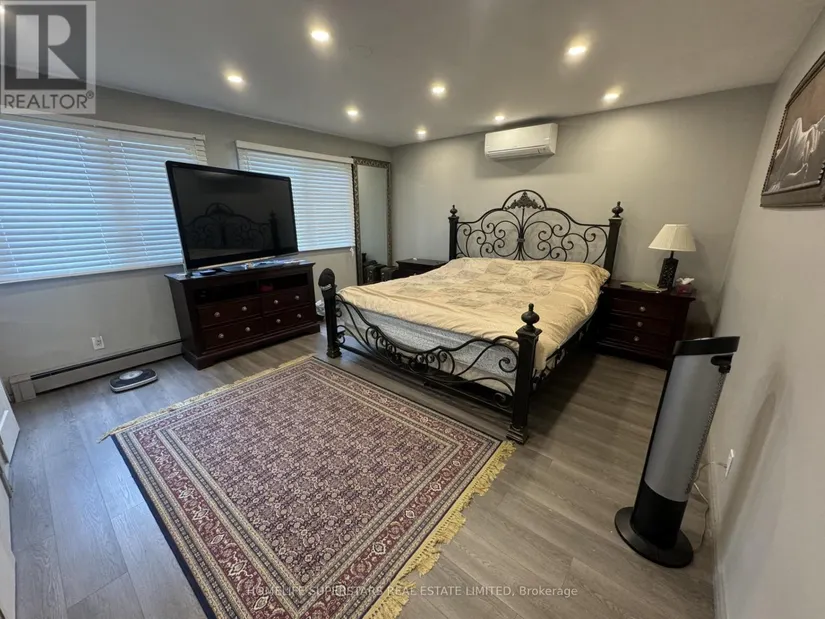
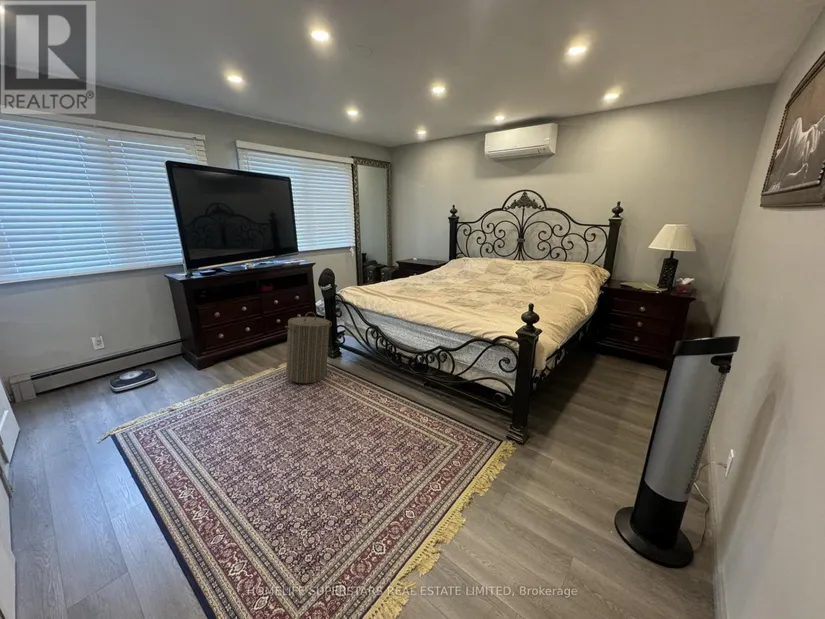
+ laundry hamper (308, 344)
